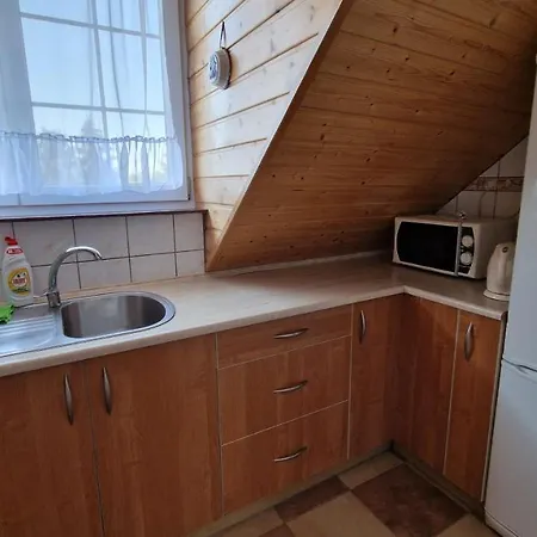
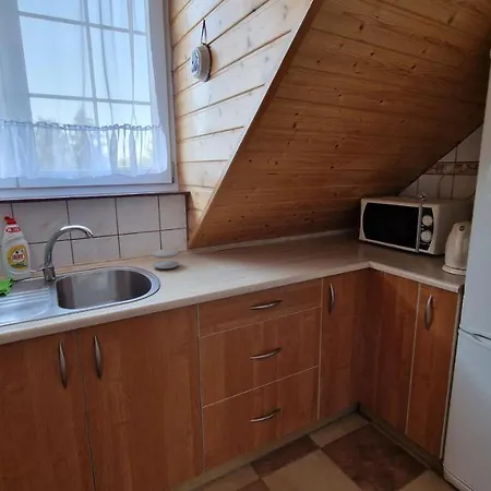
+ sponge (166, 258)
